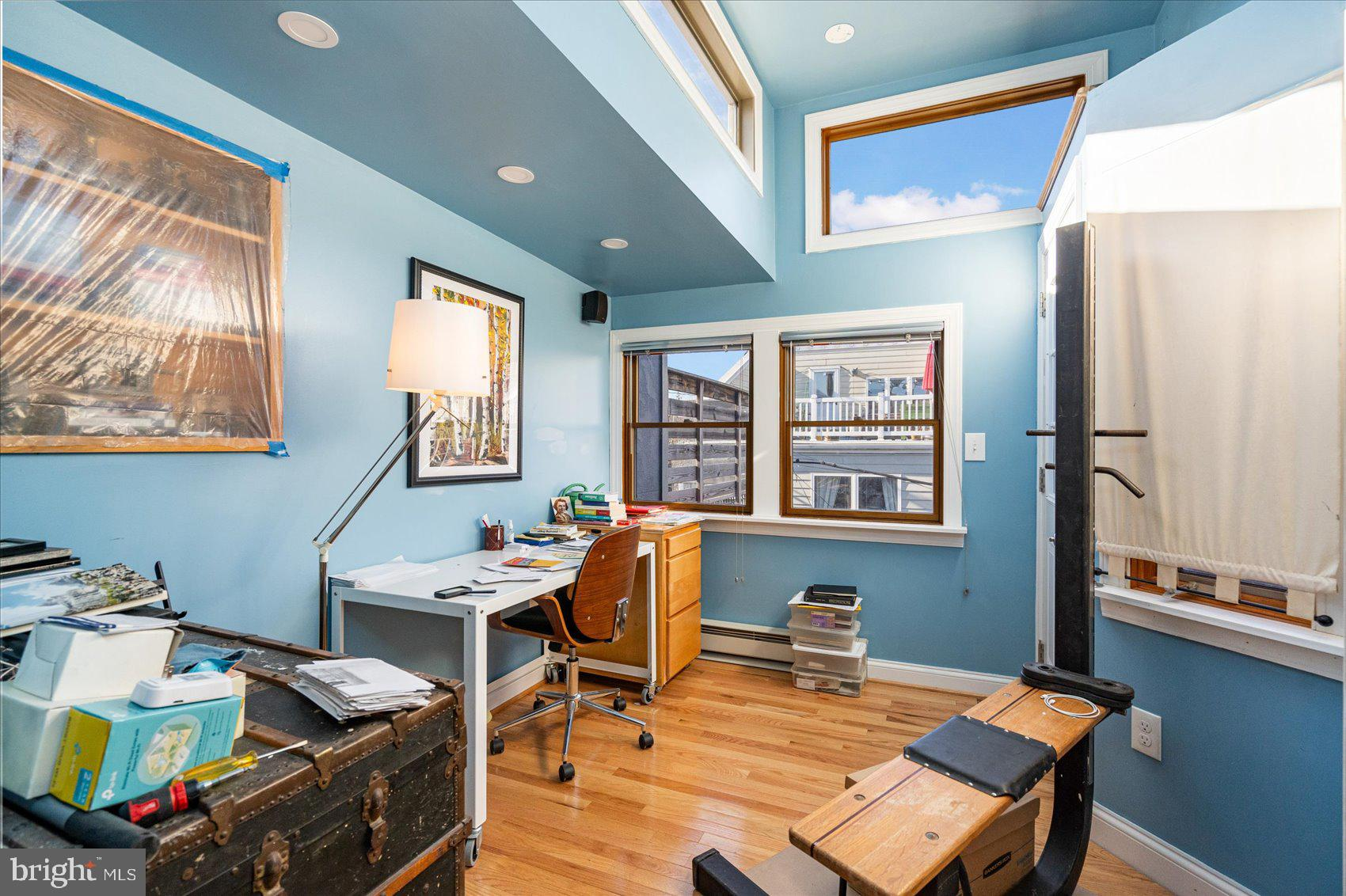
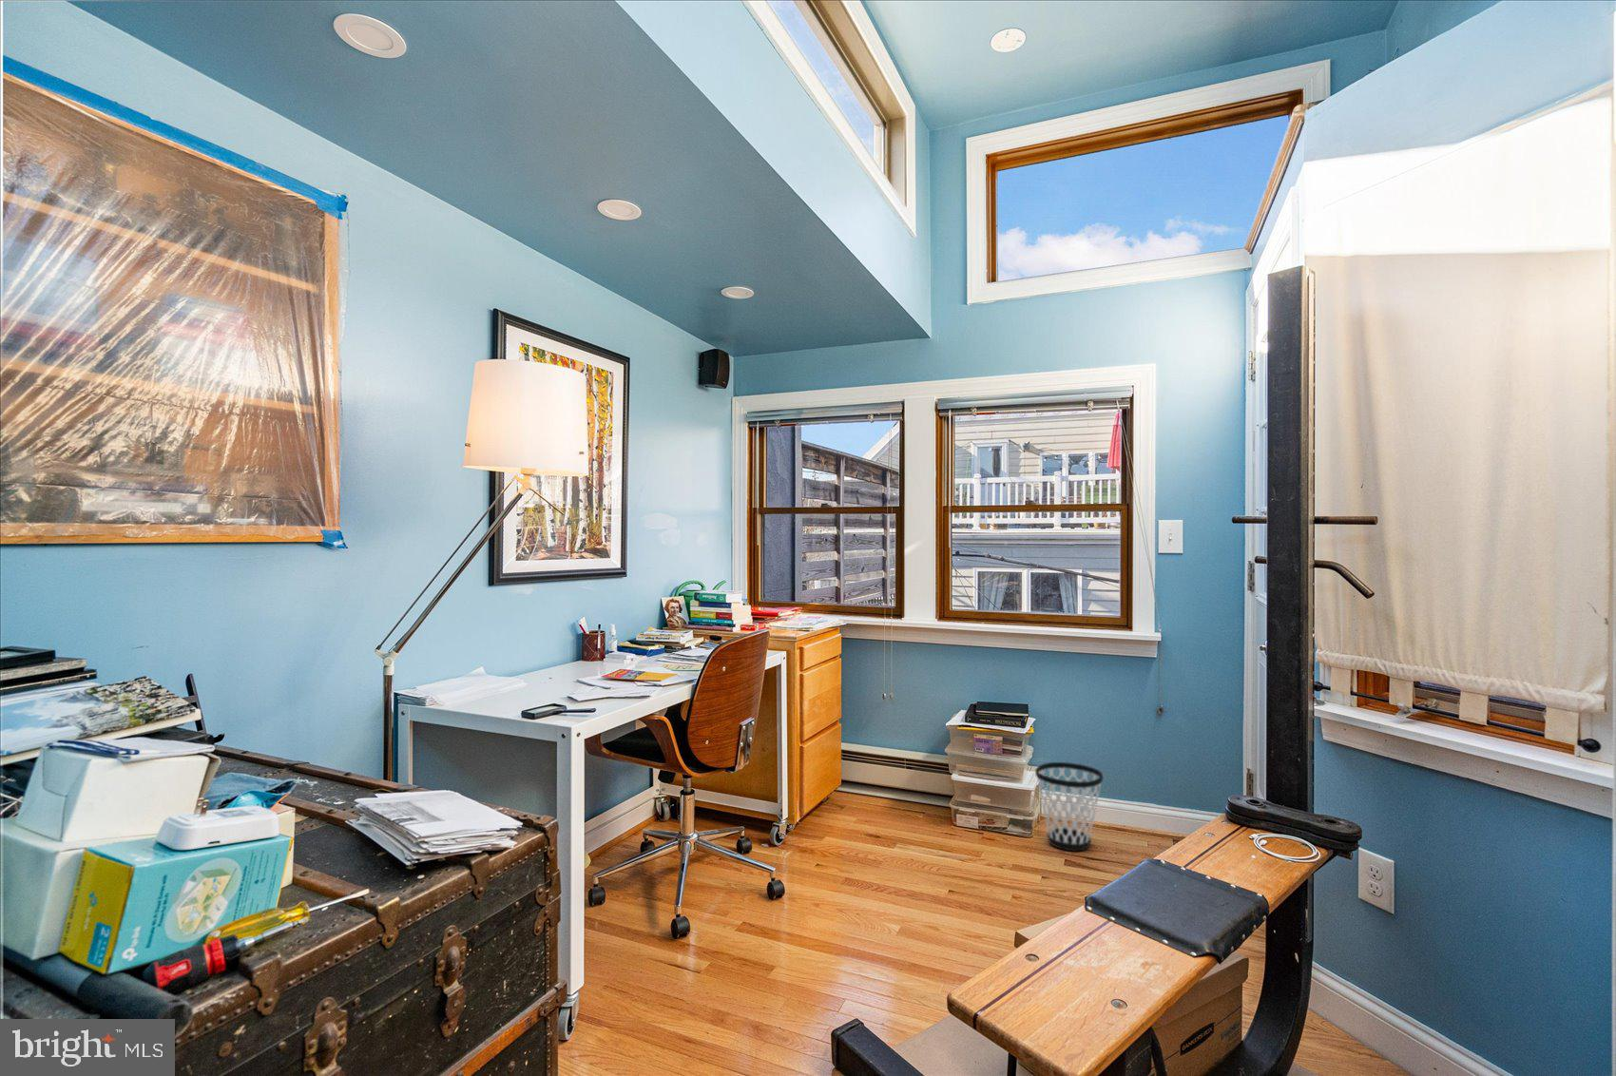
+ wastebasket (1071, 807)
